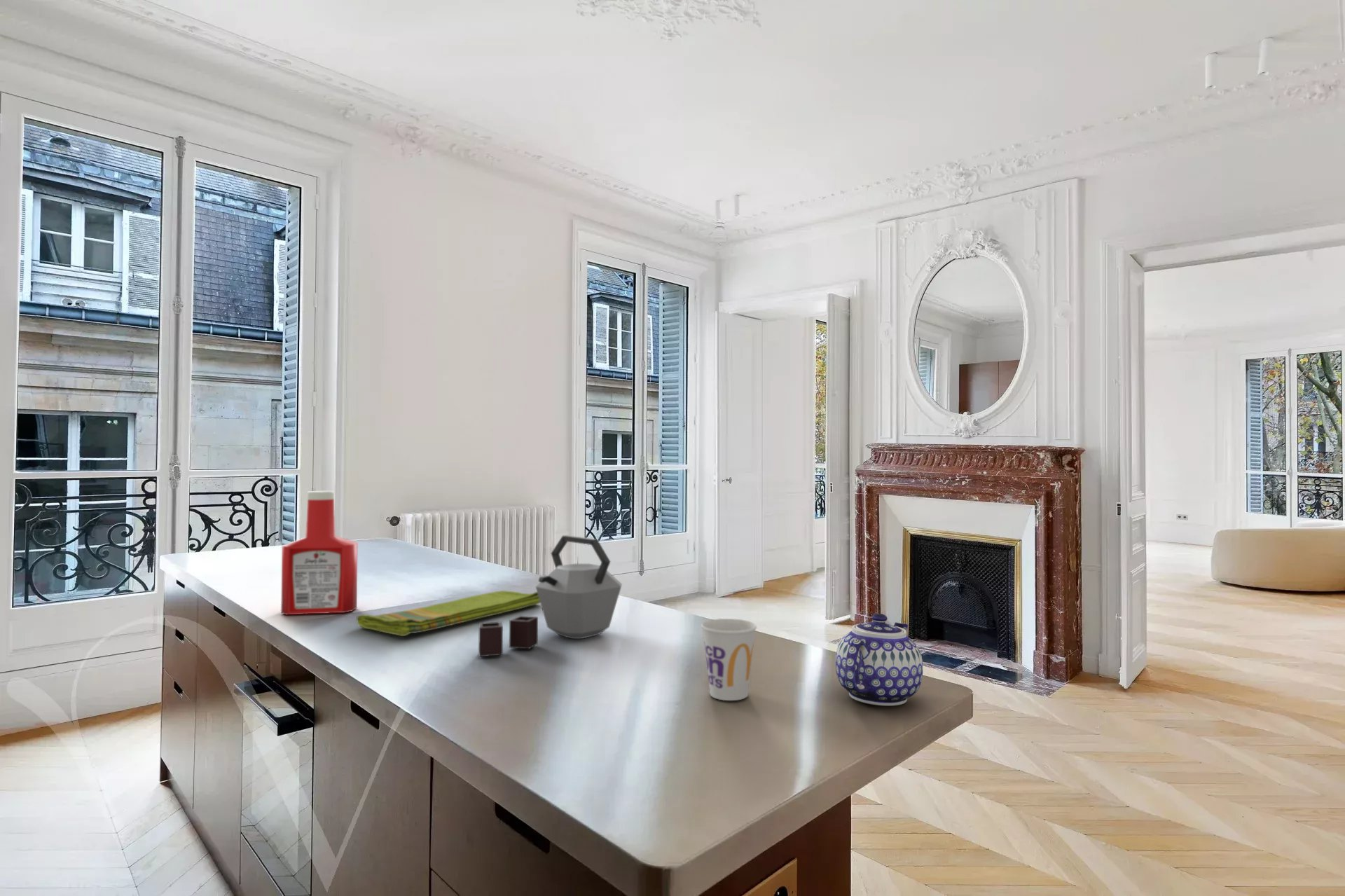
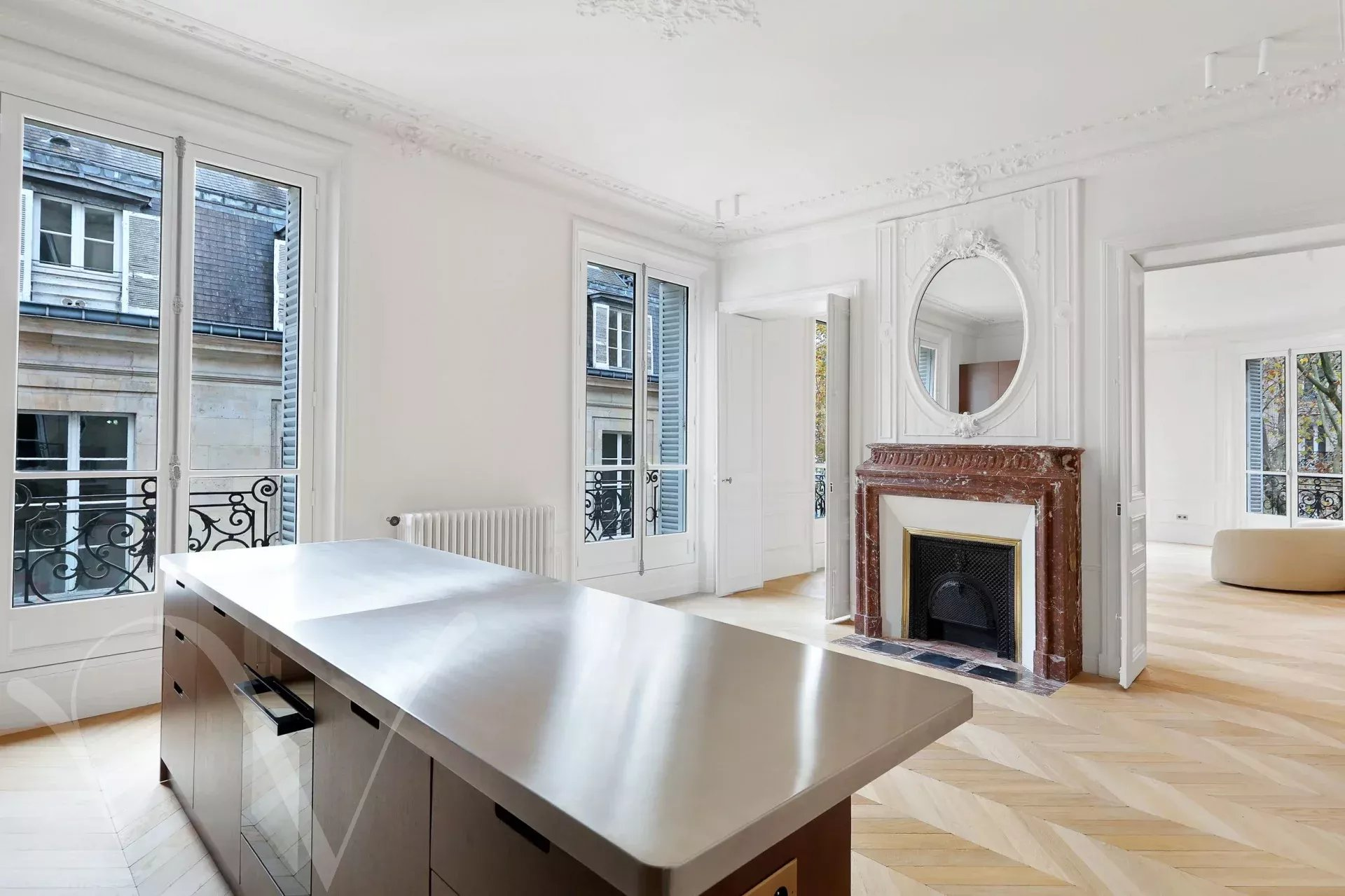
- cup (729, 659)
- soap bottle (320, 551)
- kettle (546, 591)
- teapot (878, 655)
- dish towel (455, 607)
